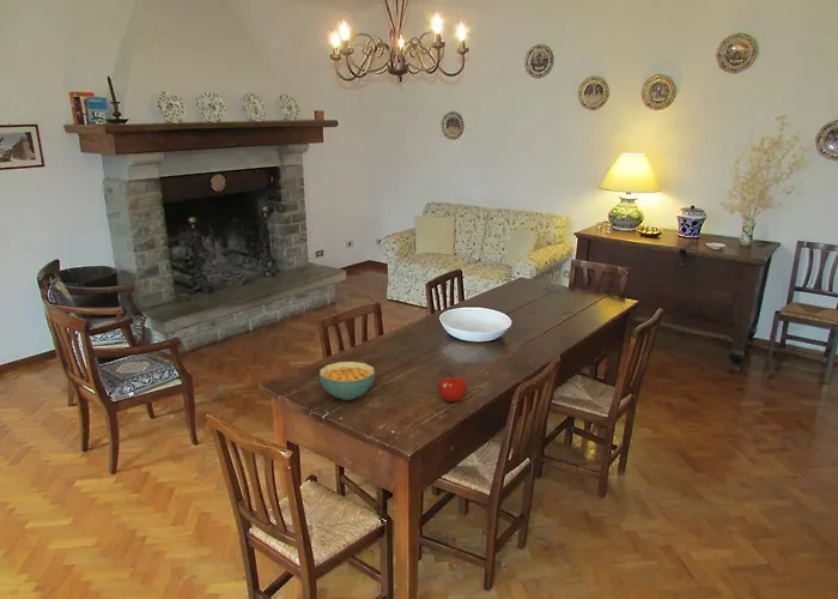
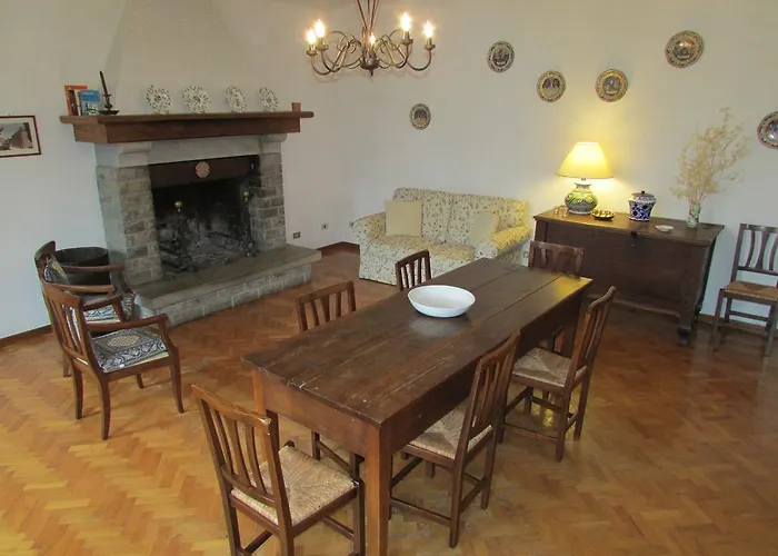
- cereal bowl (347, 383)
- fruit (451, 387)
